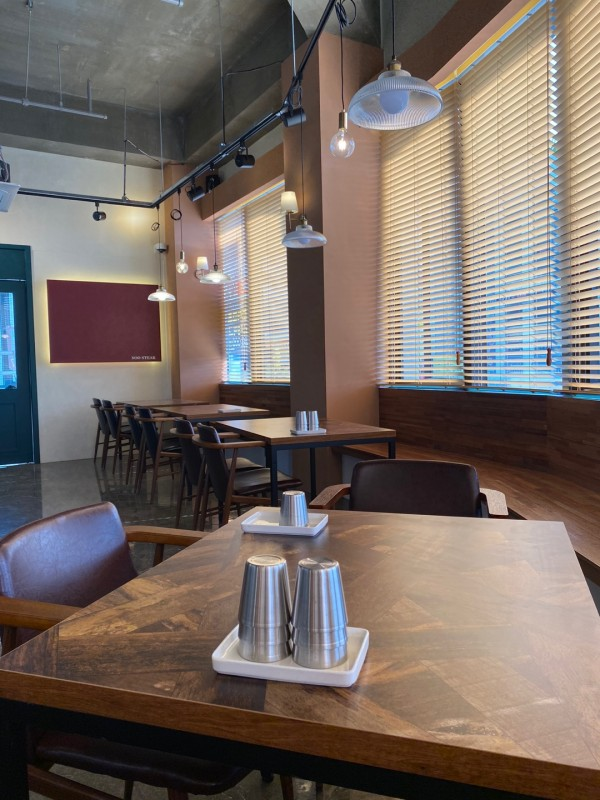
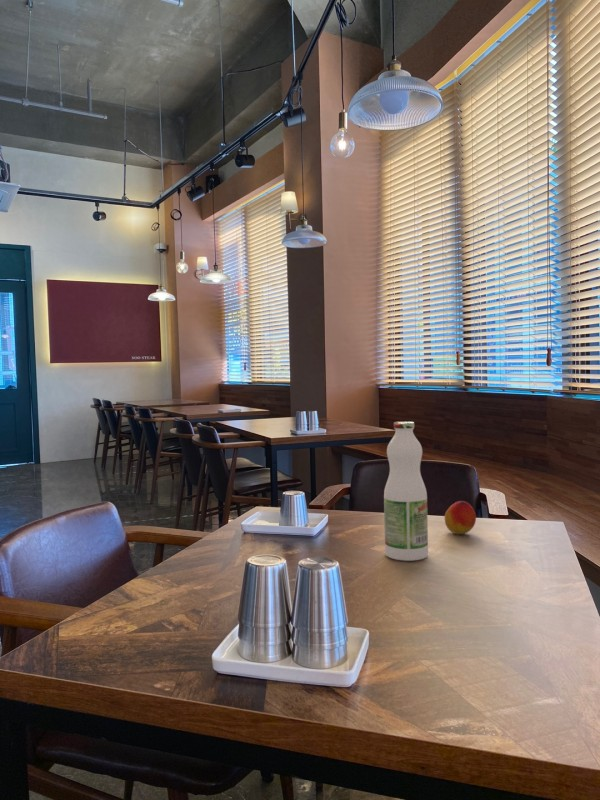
+ peach (460, 517)
+ juice bottle (405, 488)
